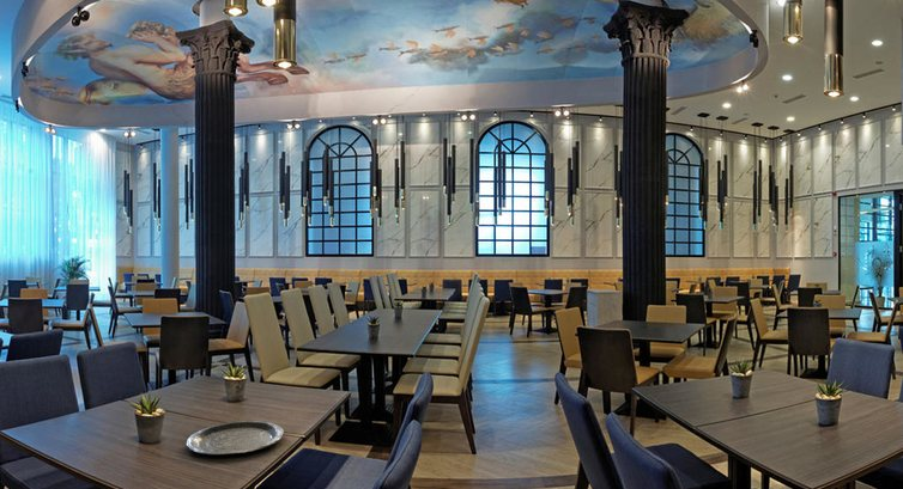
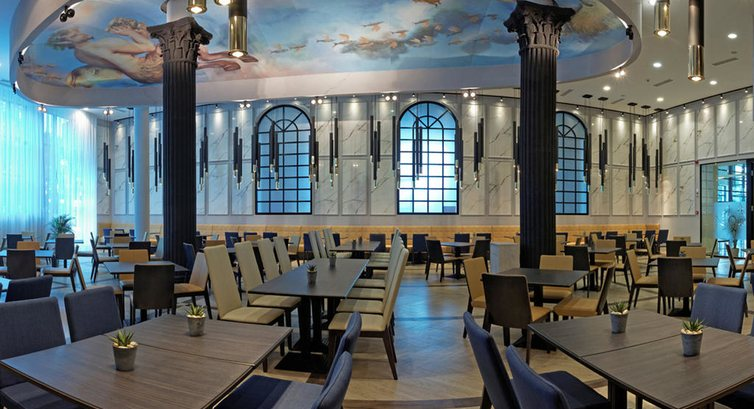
- plate (236, 438)
